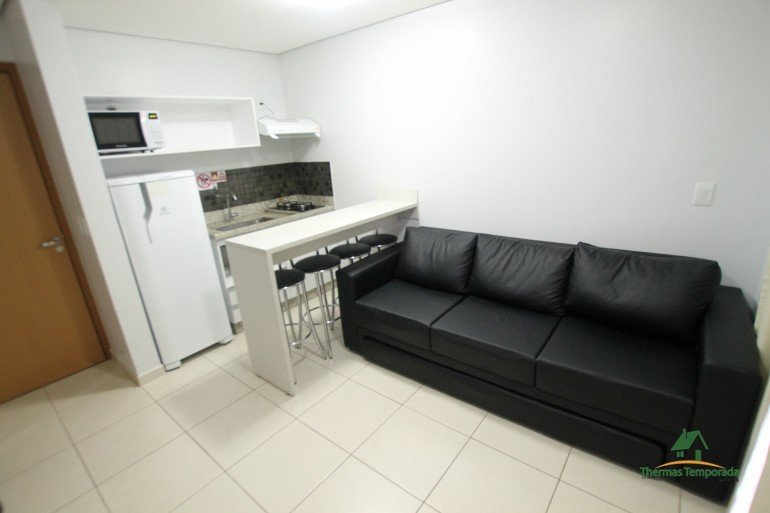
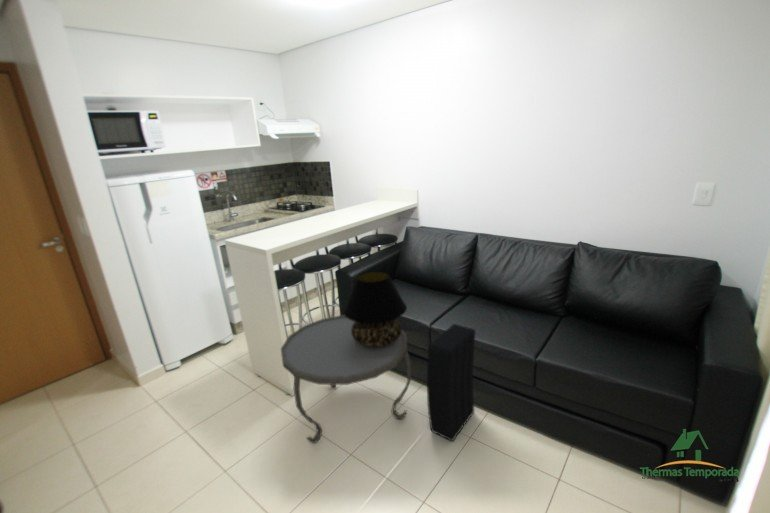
+ table lamp (375, 307)
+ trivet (347, 377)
+ speaker (451, 382)
